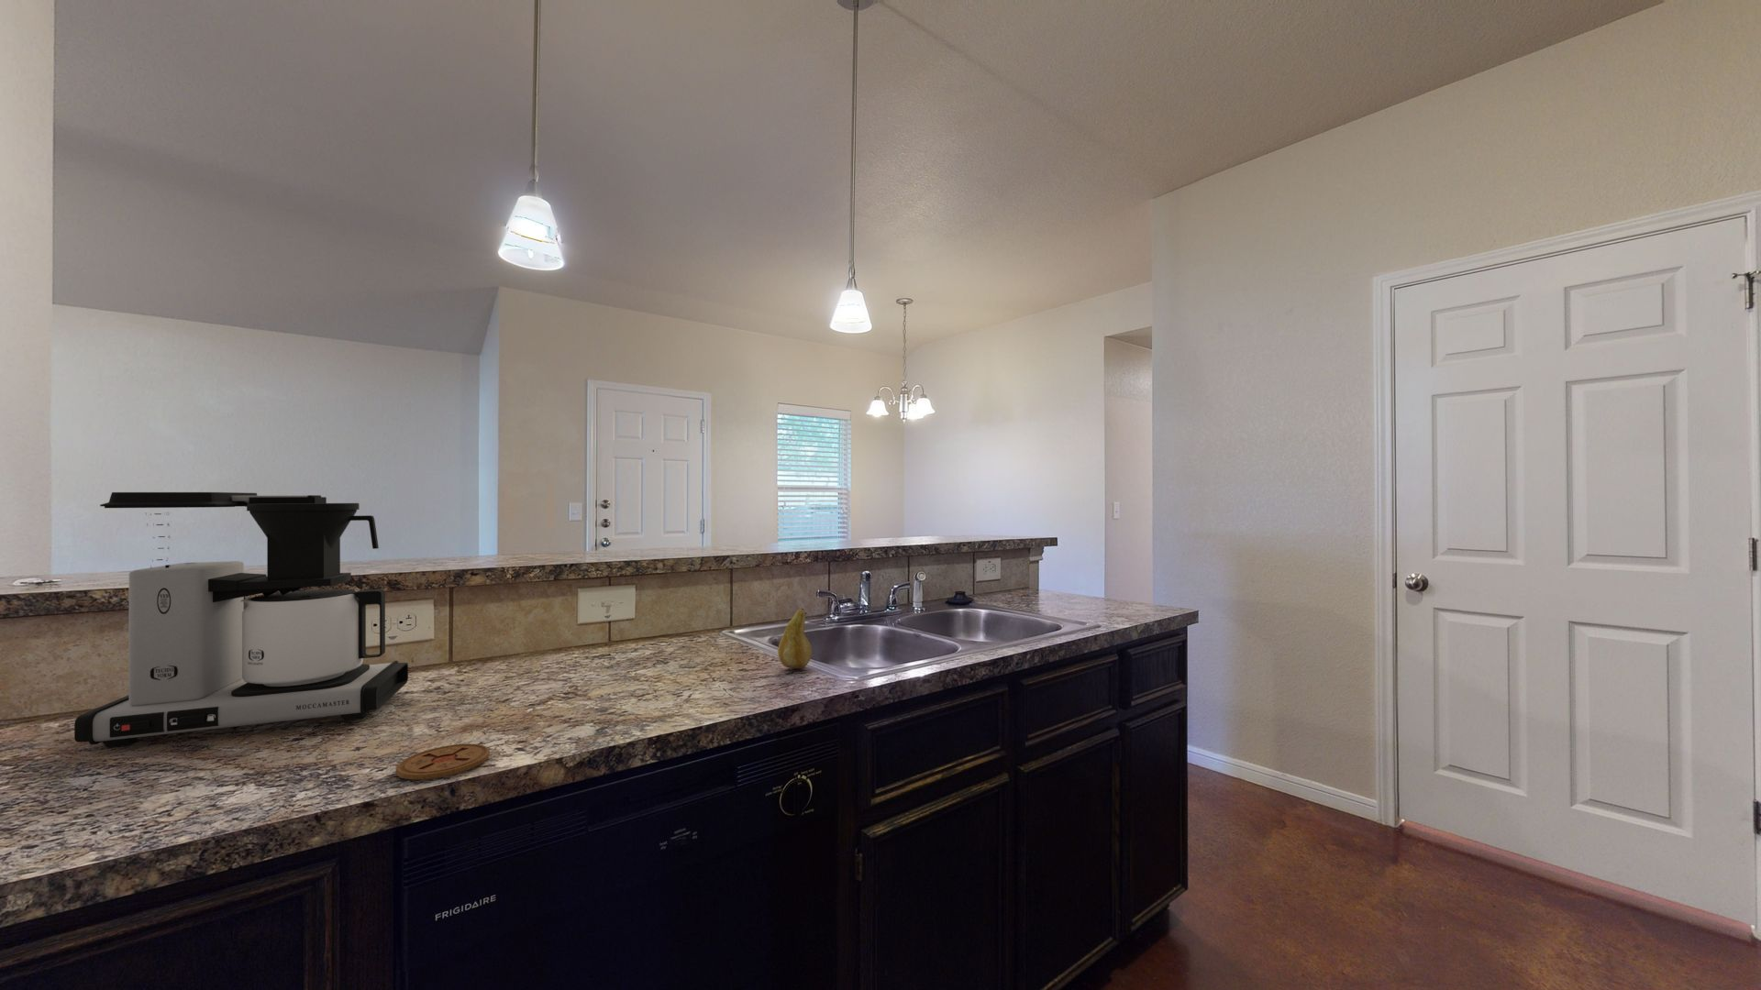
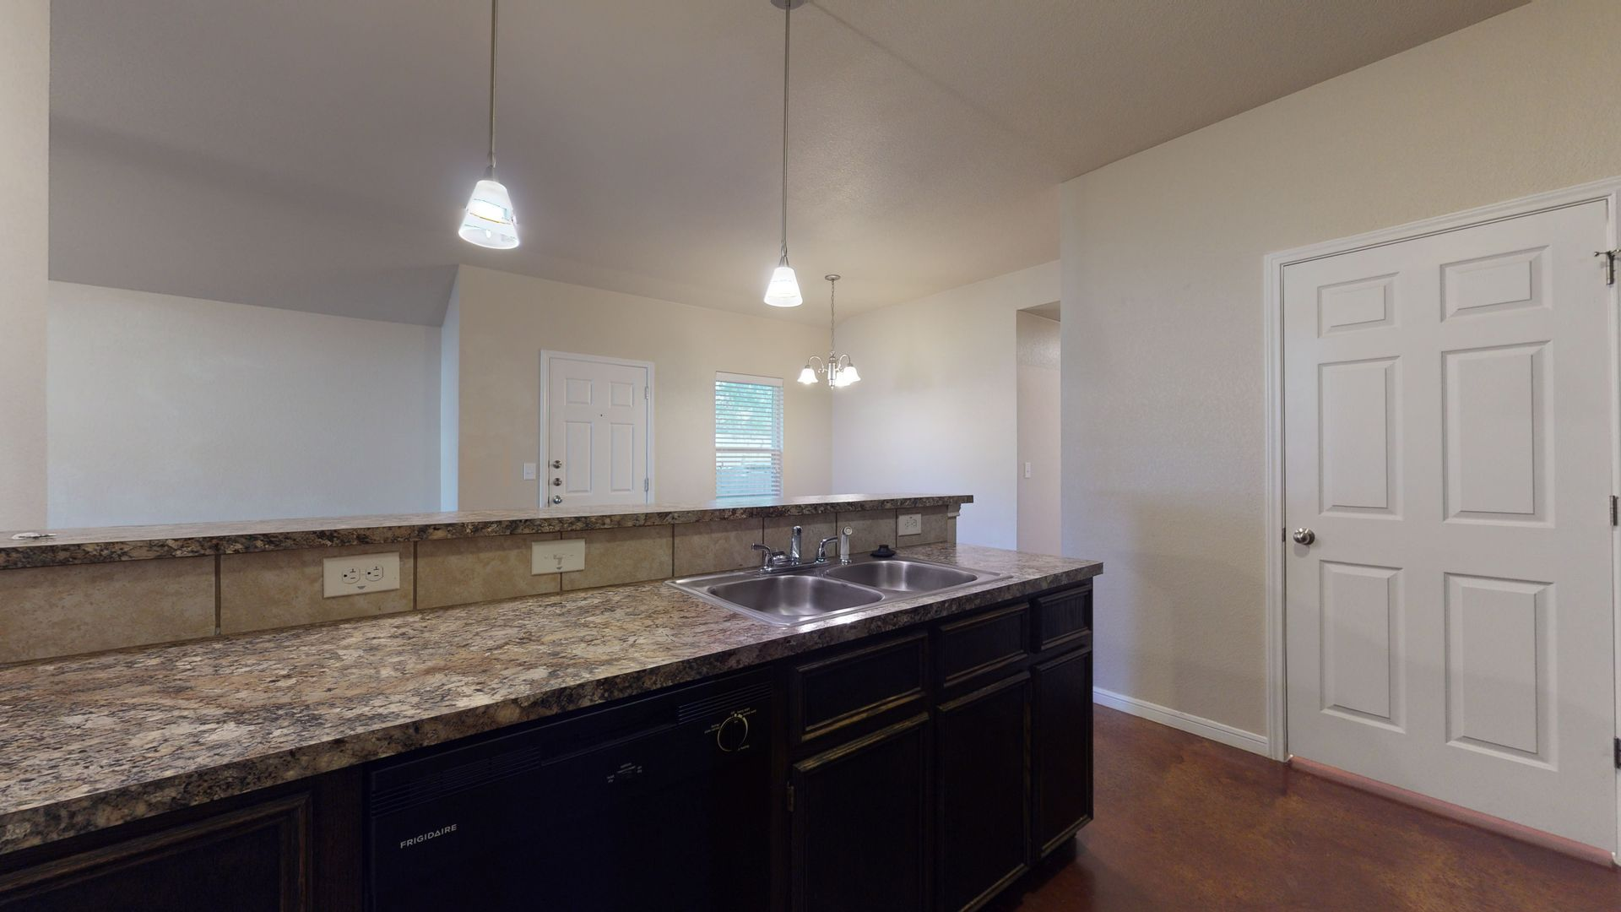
- coffee maker (265, 604)
- coaster (444, 760)
- fruit (795, 638)
